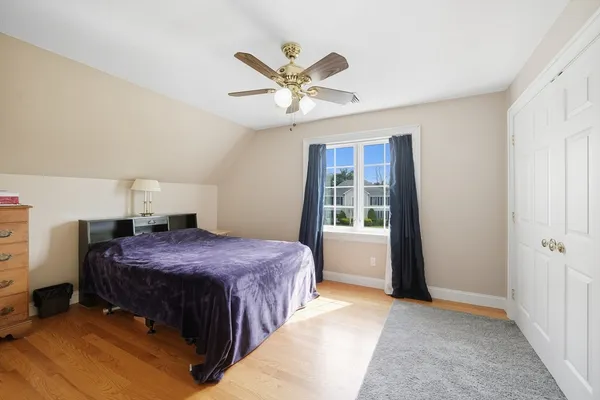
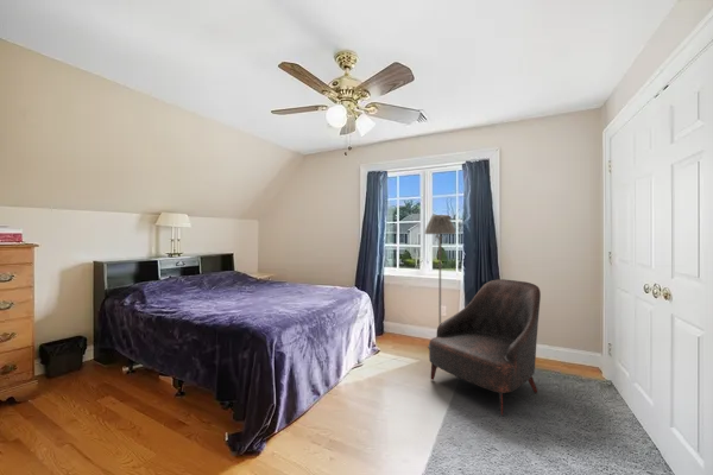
+ armchair (488, 334)
+ floor lamp (440, 280)
